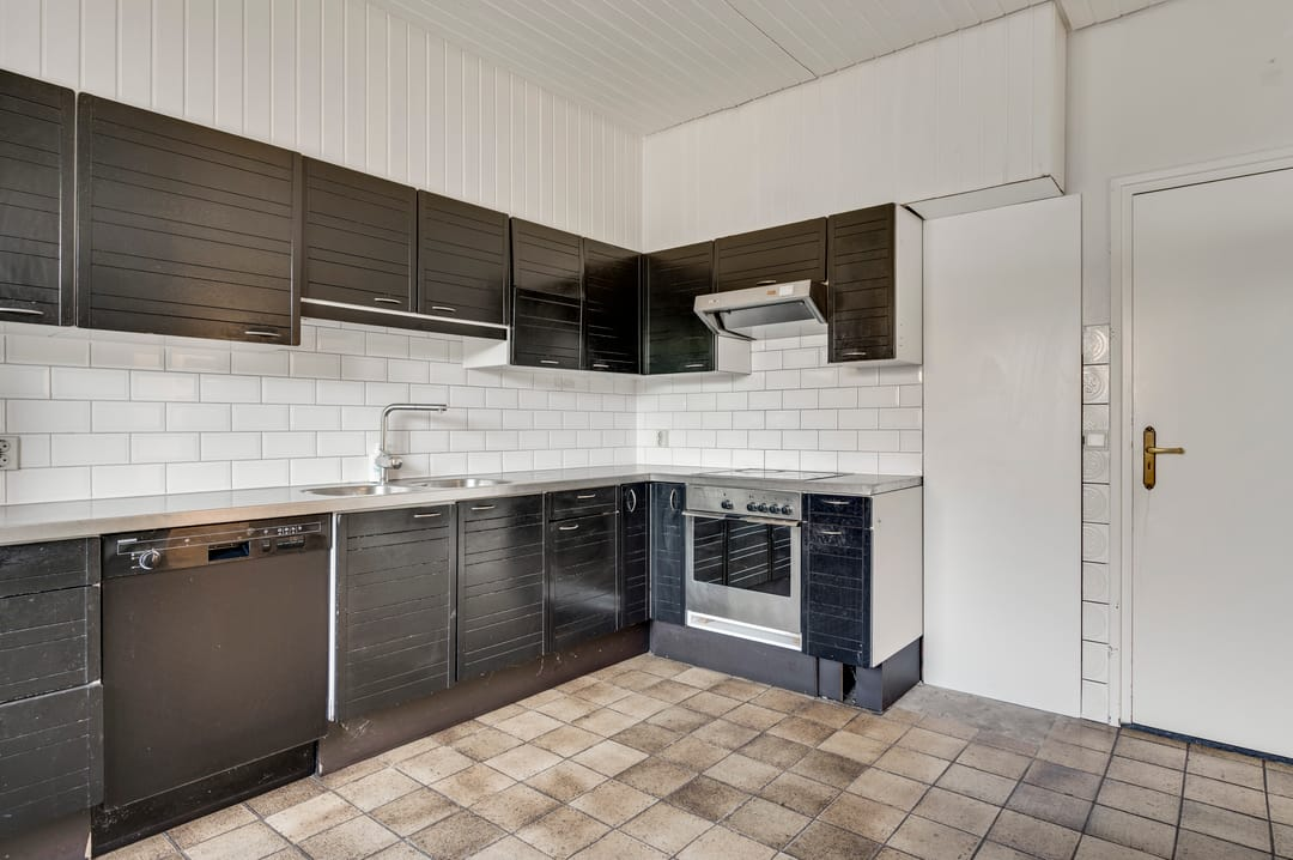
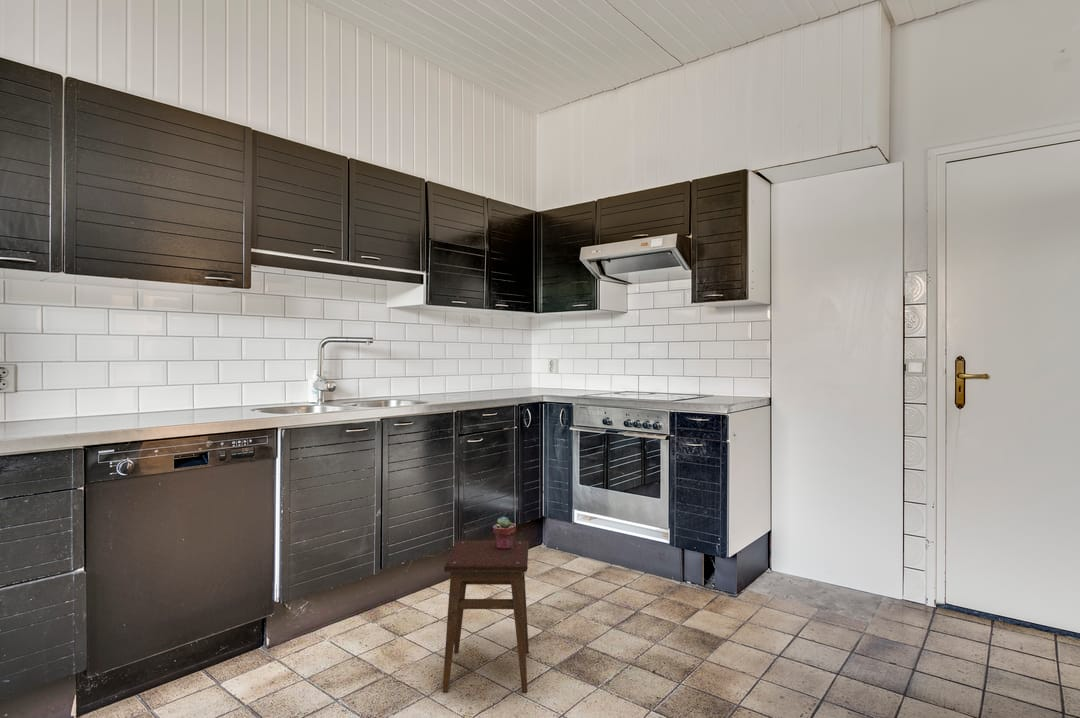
+ potted succulent (504, 531)
+ stool (488, 608)
